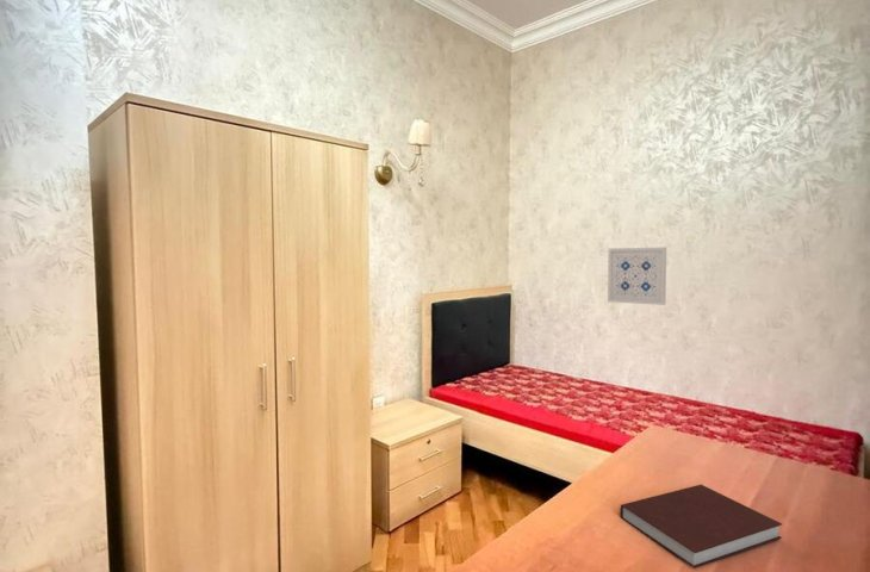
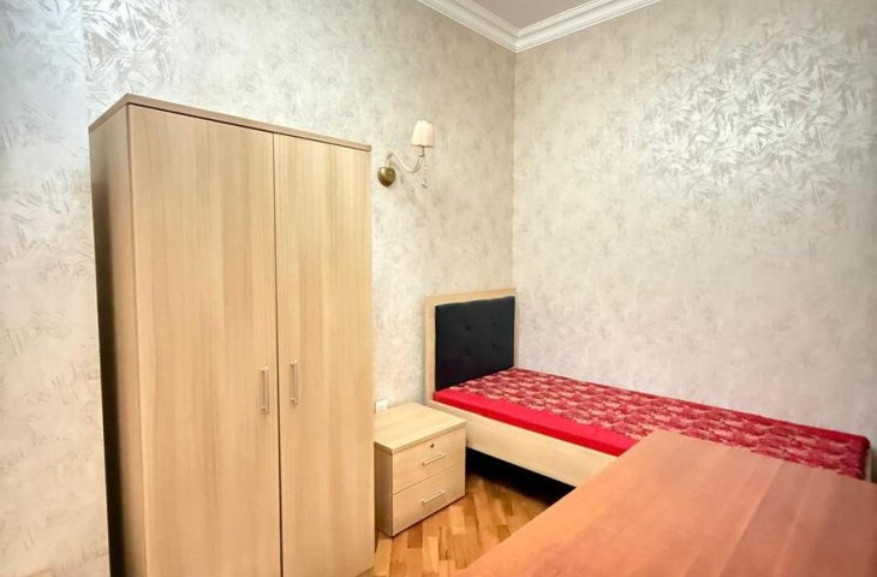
- notebook (697, 520)
- wall art (635, 275)
